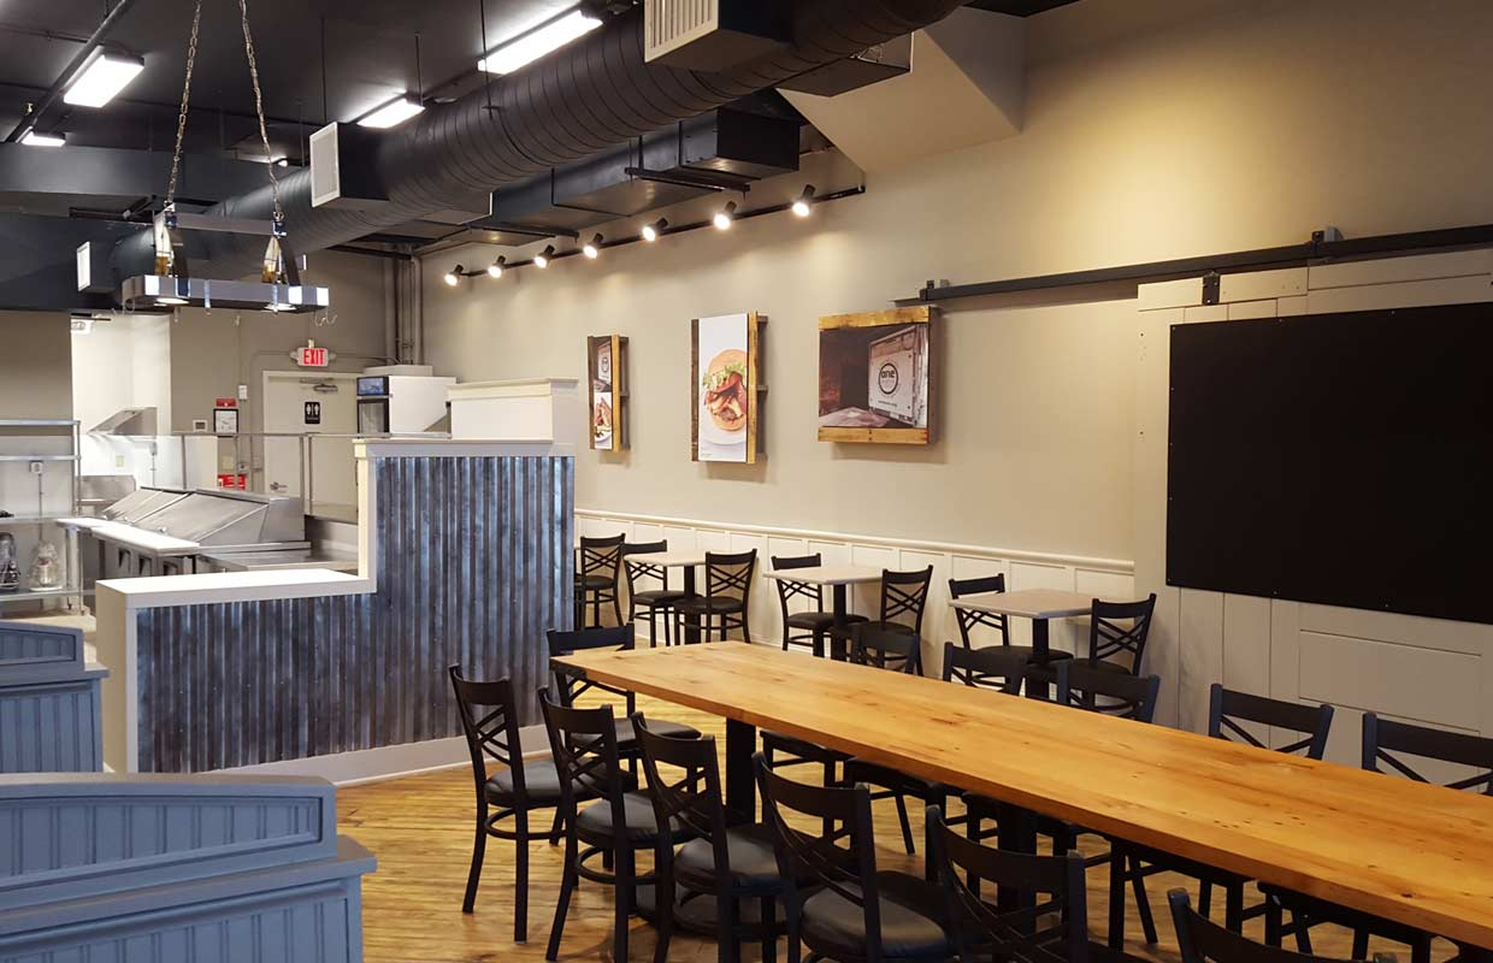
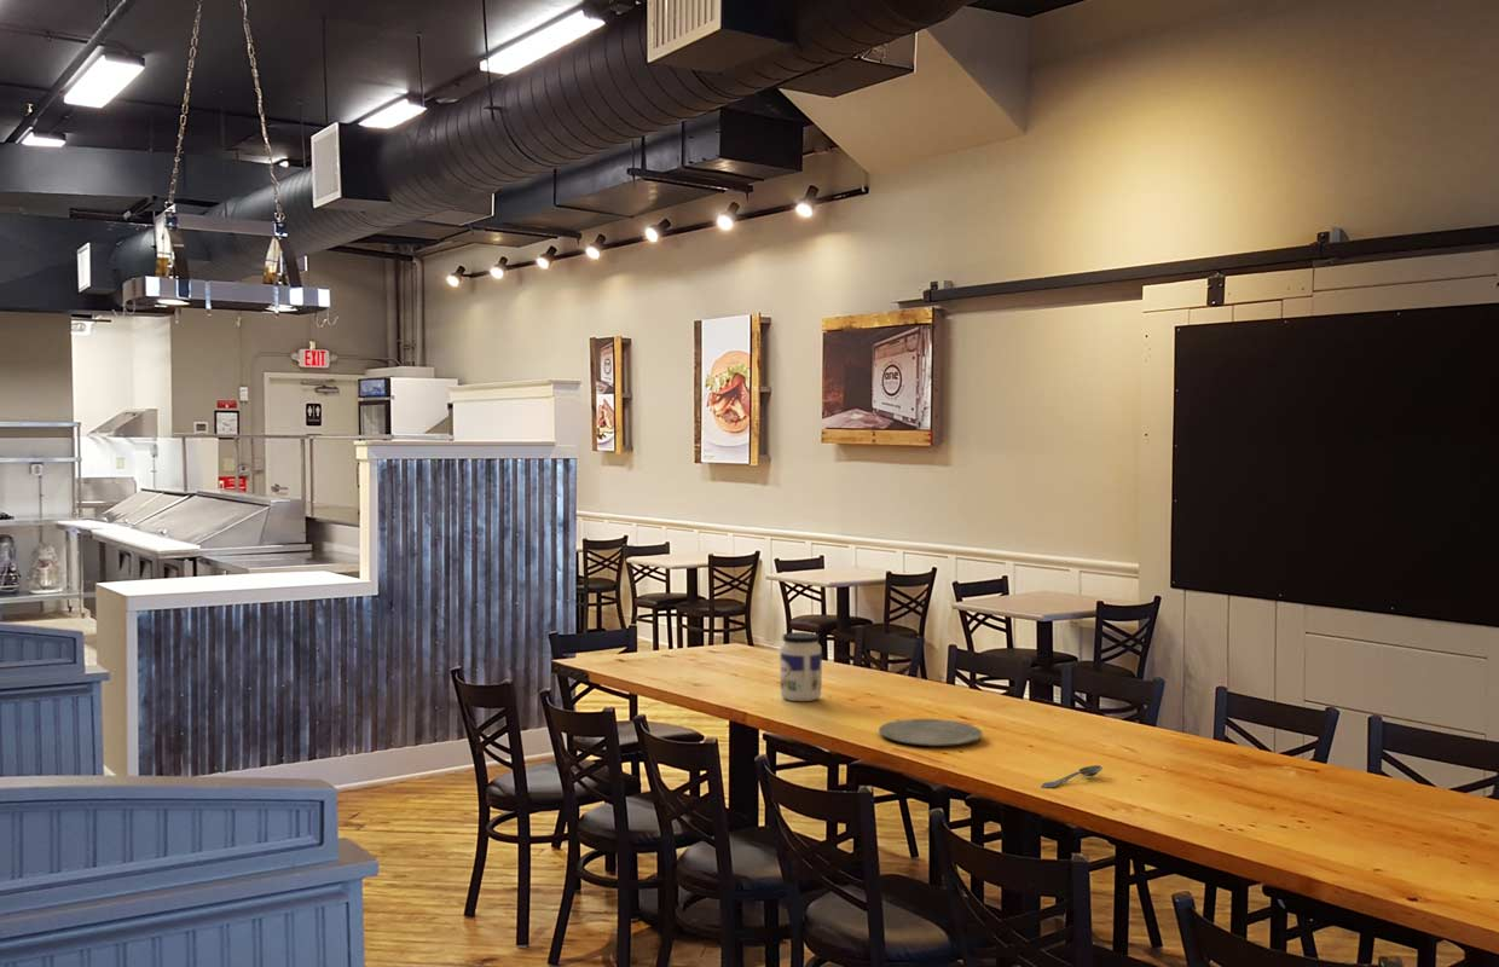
+ jar (800, 666)
+ spoon (1071, 776)
+ plate (930, 733)
